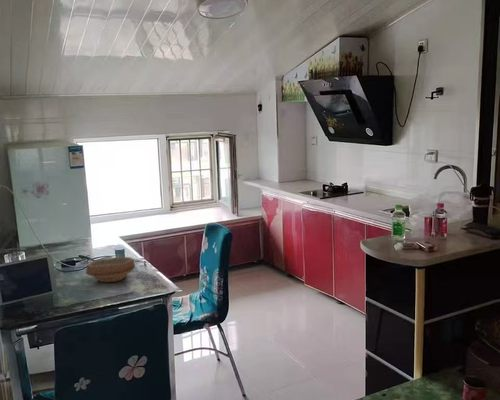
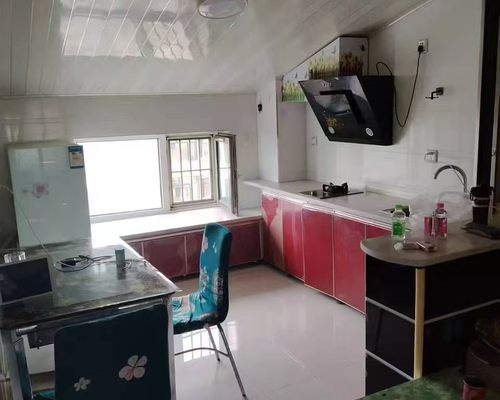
- bowl (110, 269)
